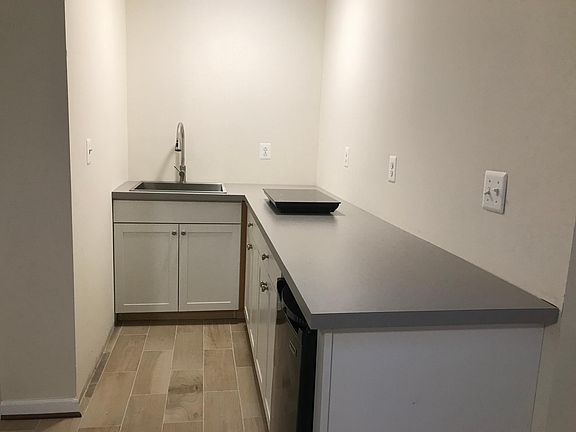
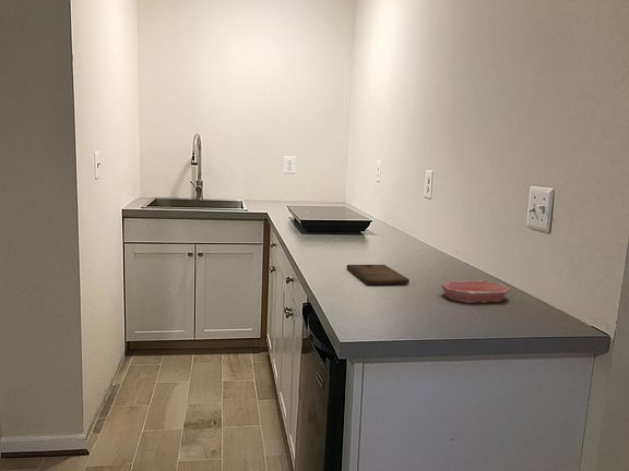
+ bowl (474, 291)
+ cutting board (376, 274)
